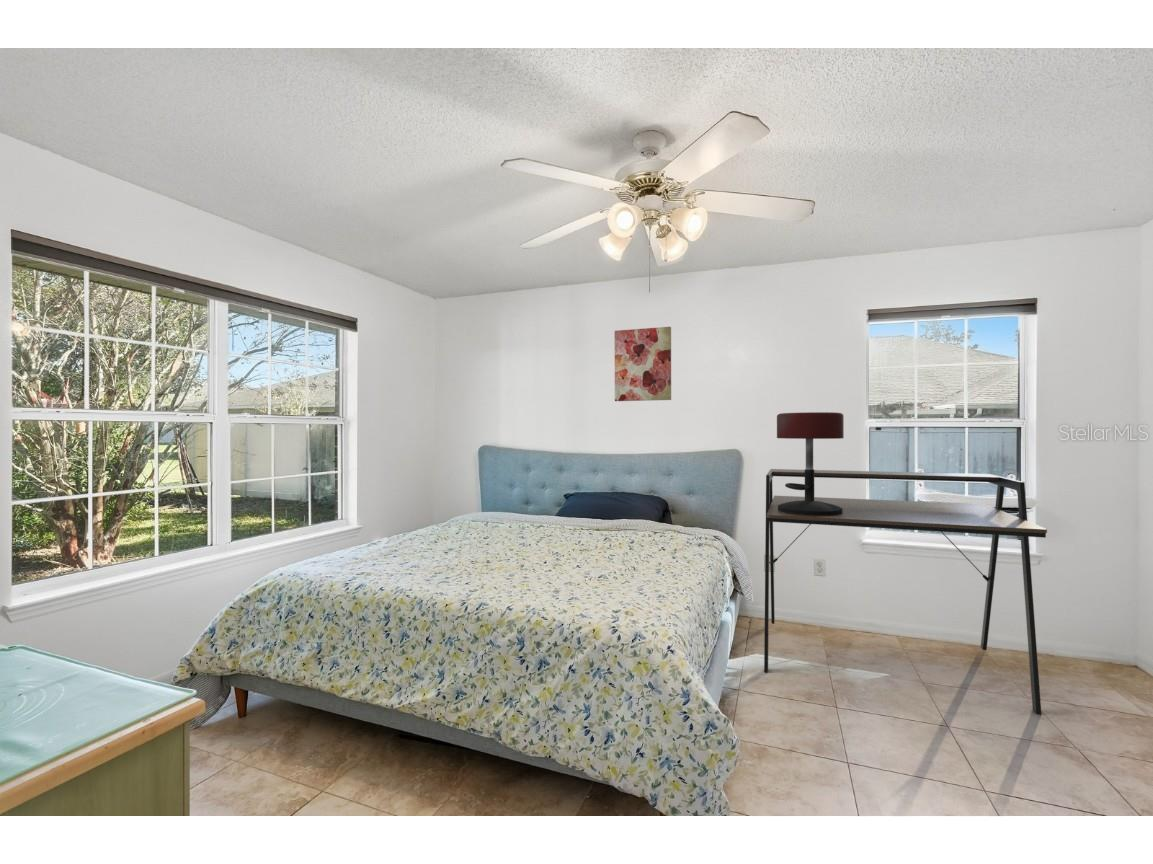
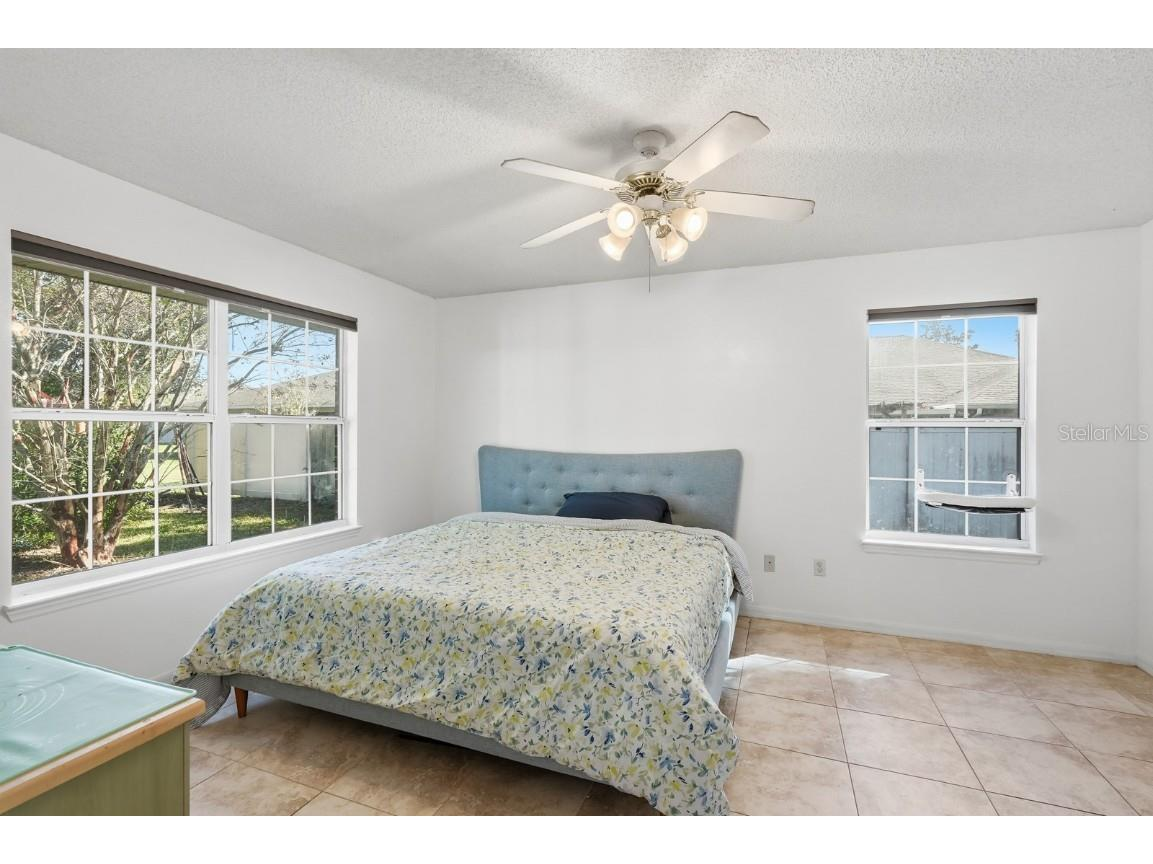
- desk (887, 528)
- wall art (642, 364)
- bar stool (809, 461)
